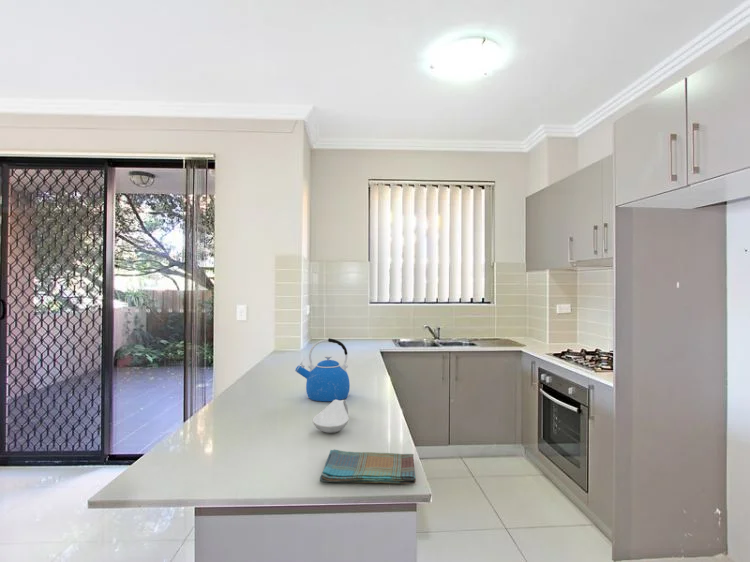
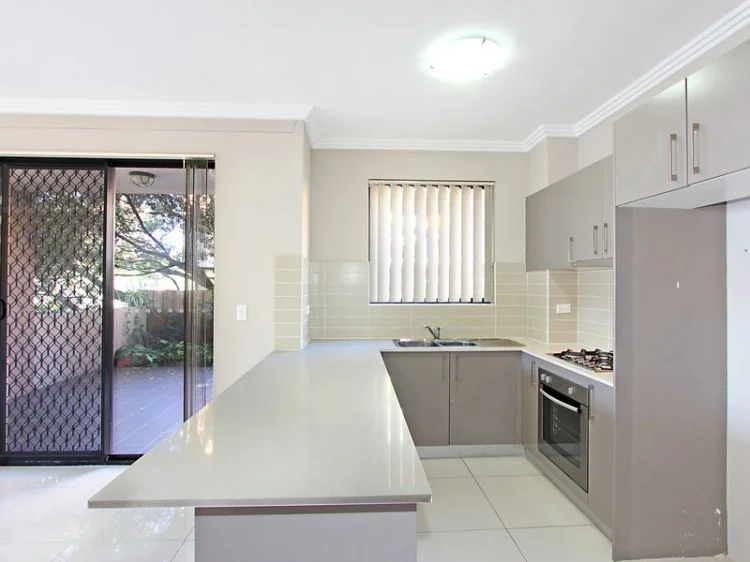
- dish towel (369, 465)
- spoon rest (334, 414)
- kettle (322, 367)
